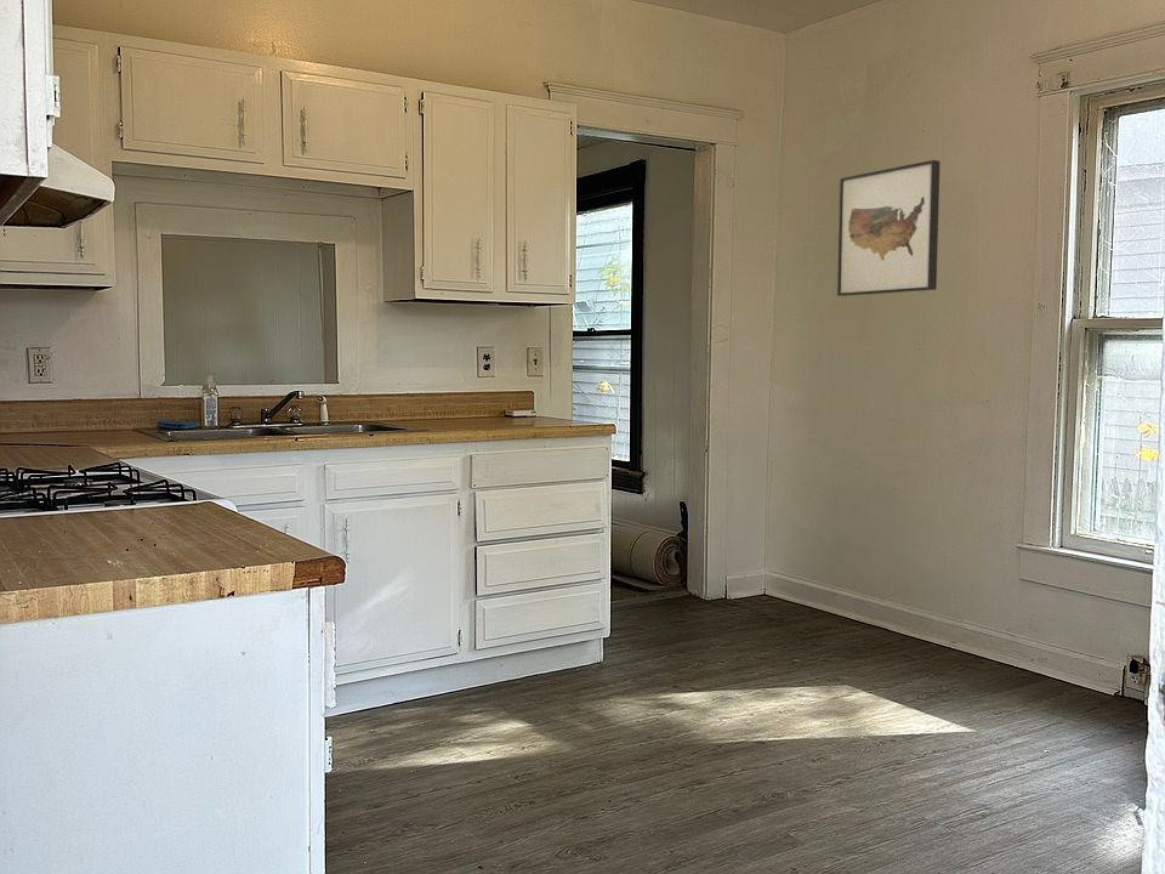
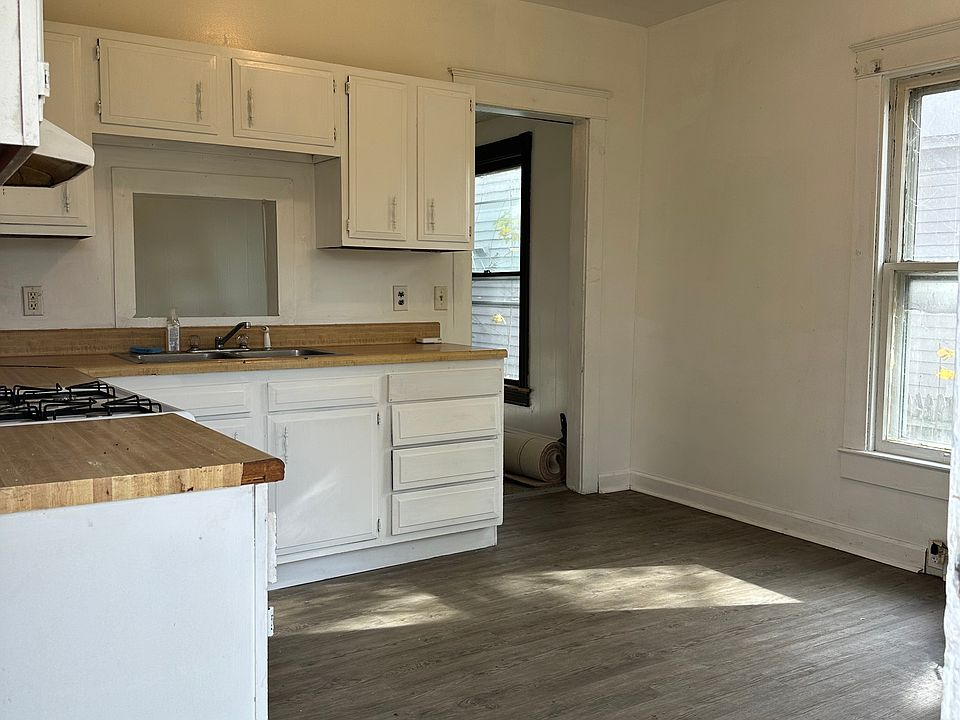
- wall art (886, 231)
